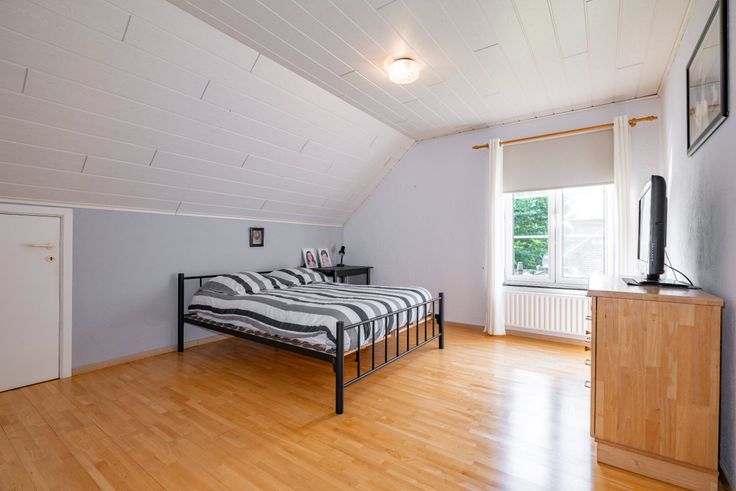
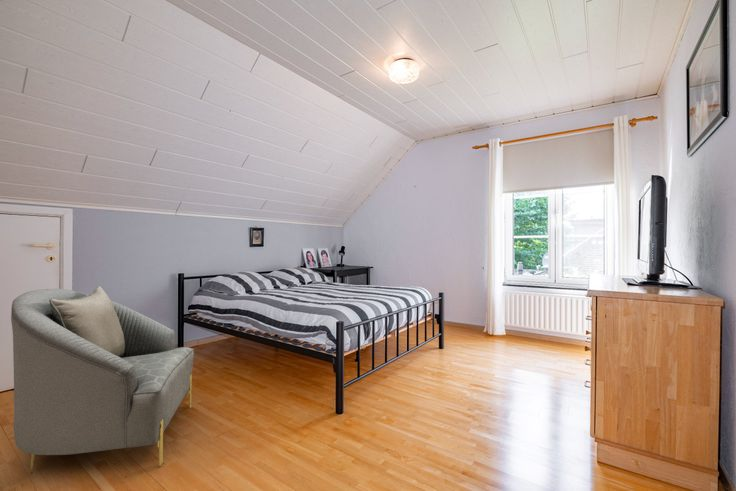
+ armchair (108, 364)
